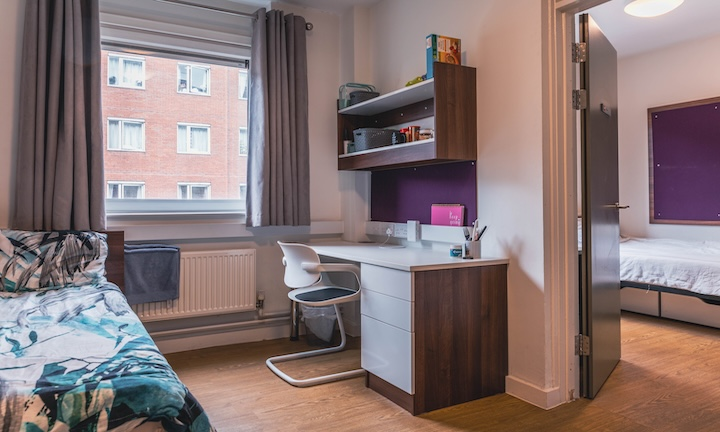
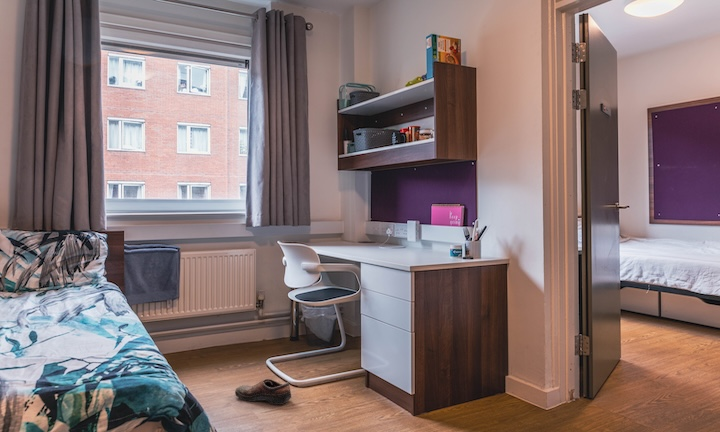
+ shoe (264, 388)
